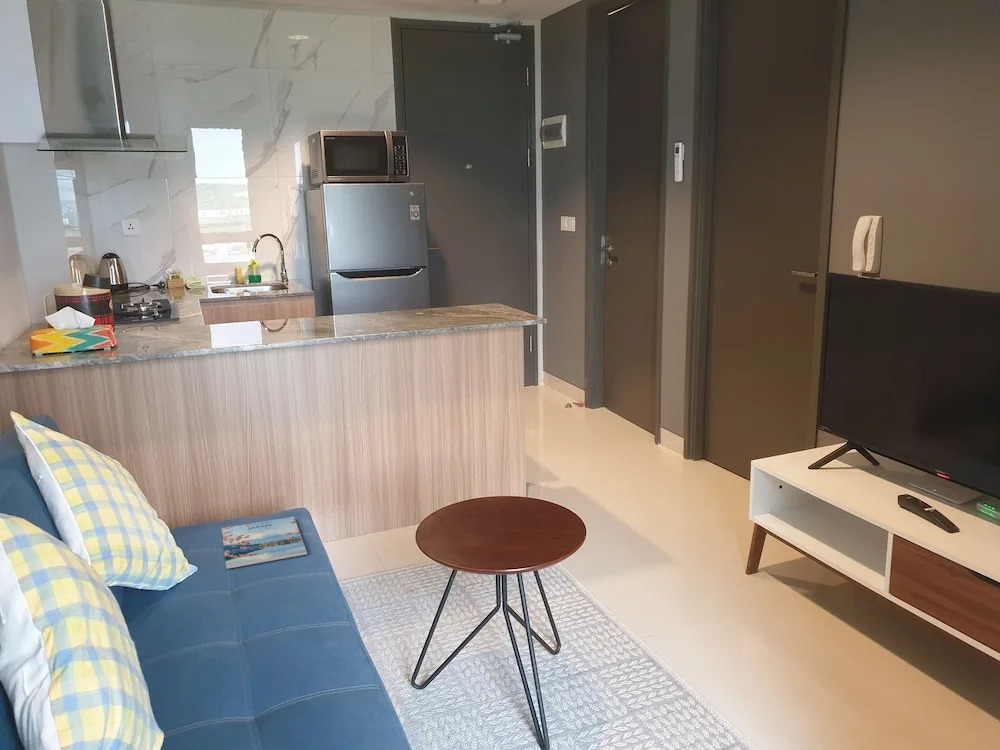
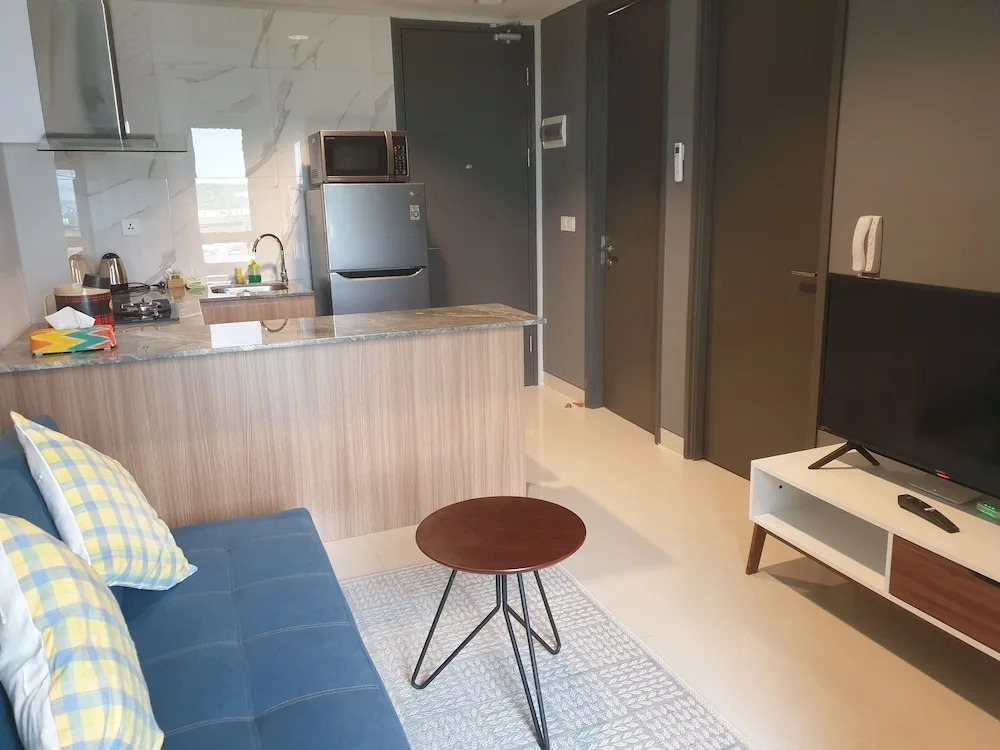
- magazine (262, 540)
